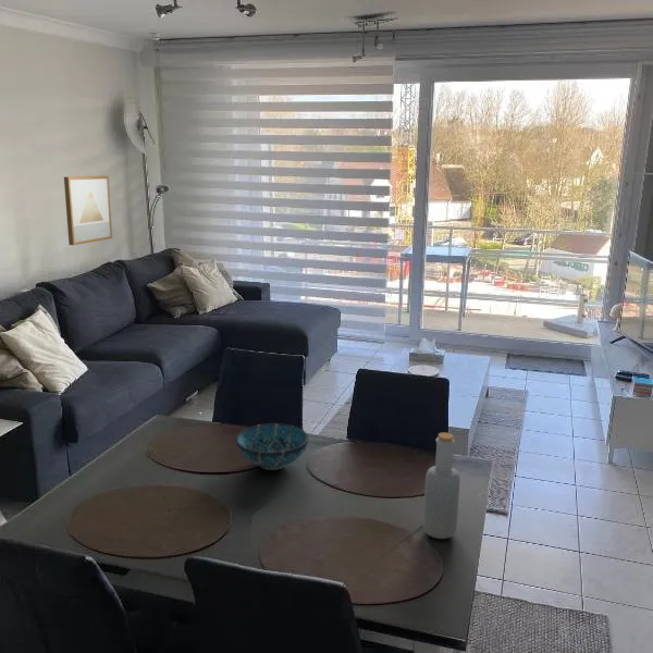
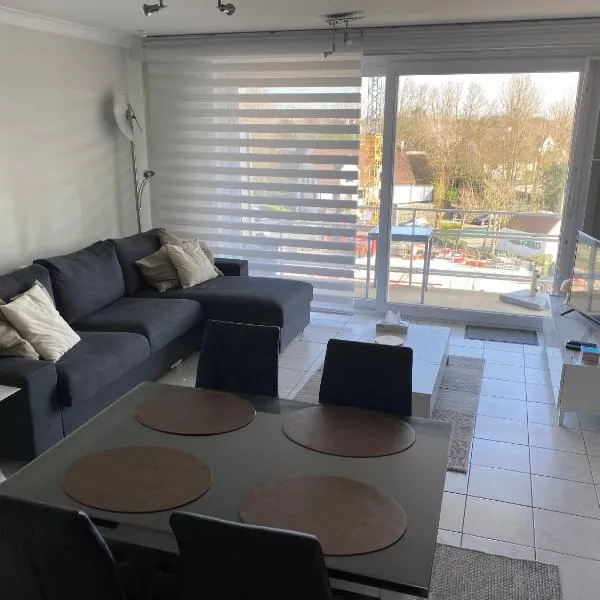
- bottle (442, 485)
- wall art (89, 209)
- decorative bowl (272, 451)
